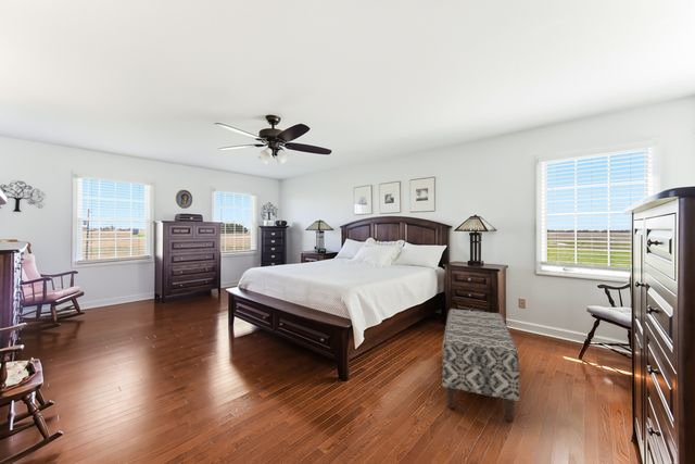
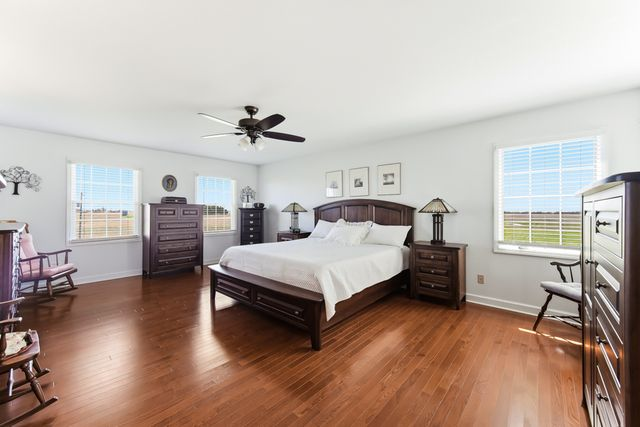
- bench (476, 353)
